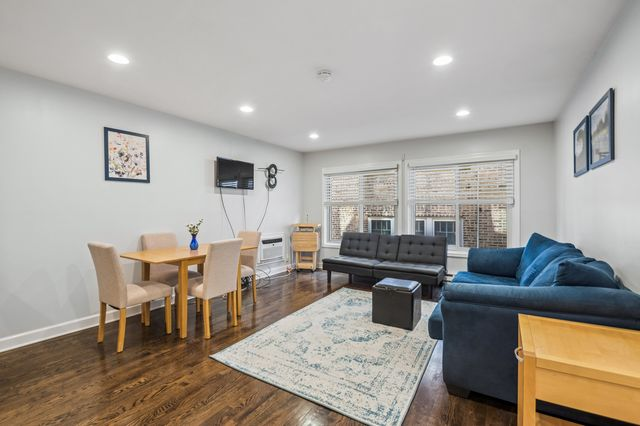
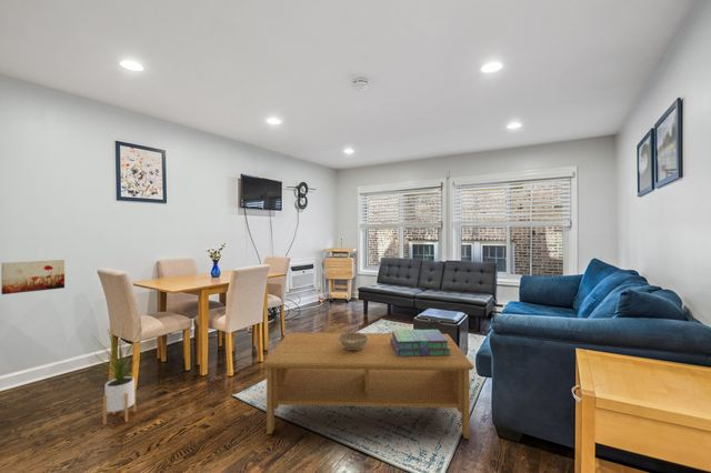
+ house plant (120, 369)
+ wall art (34, 275)
+ stack of books (419, 341)
+ decorative bowl (353, 341)
+ coffee table (367, 378)
